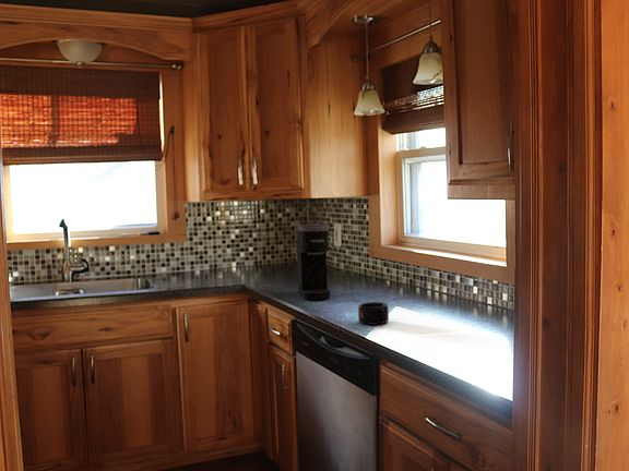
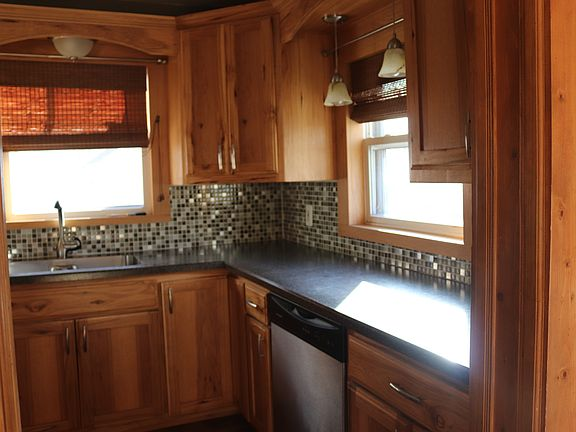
- coffee maker (312, 259)
- mug (375, 313)
